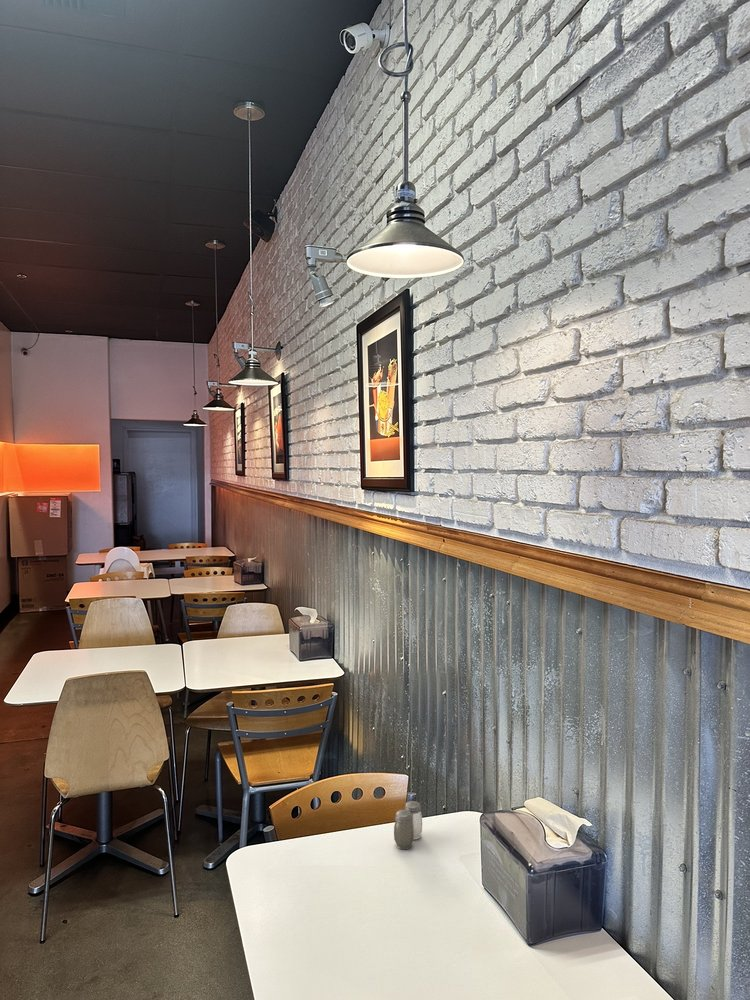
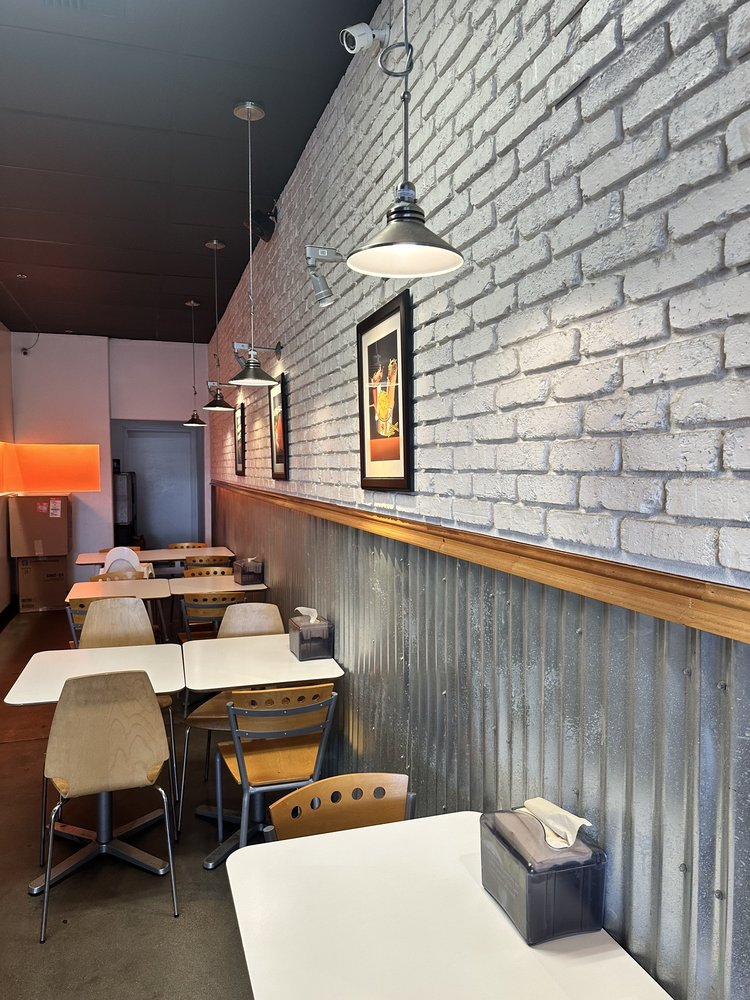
- salt and pepper shaker (408, 824)
